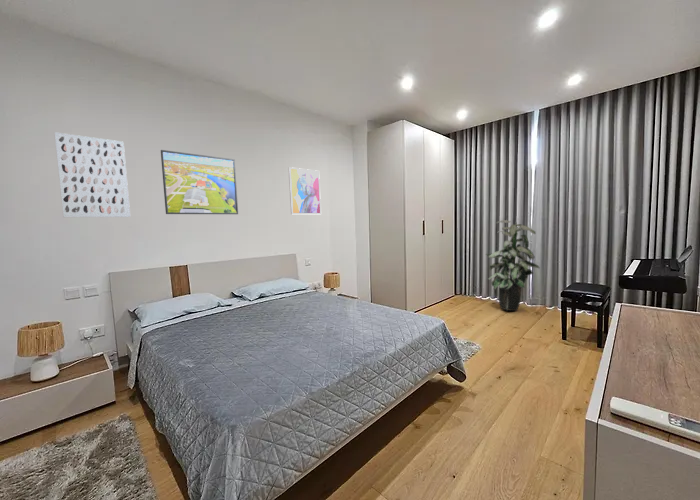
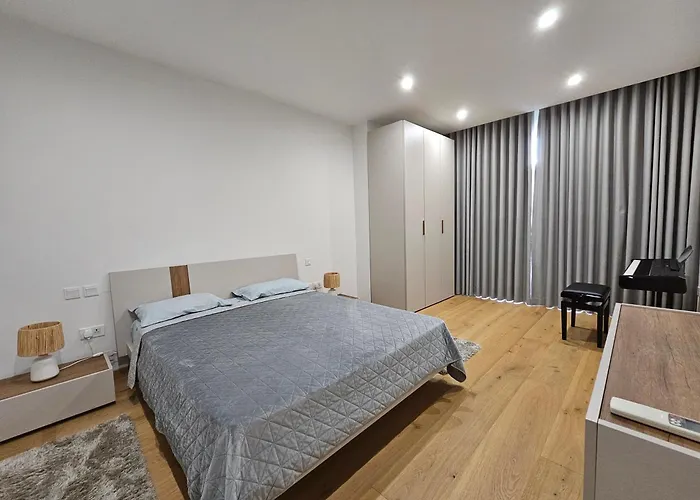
- indoor plant (509, 265)
- wall art (94, 177)
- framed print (202, 184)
- wall art (305, 191)
